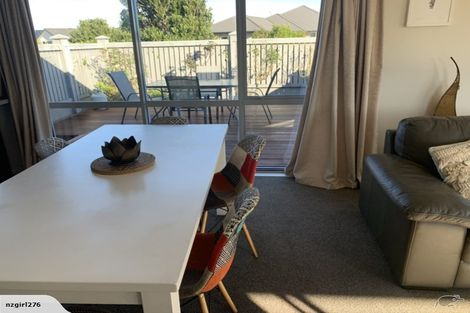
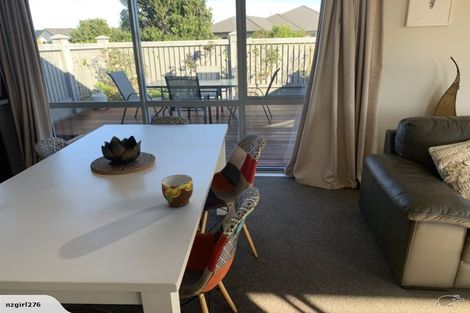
+ cup (177, 190)
